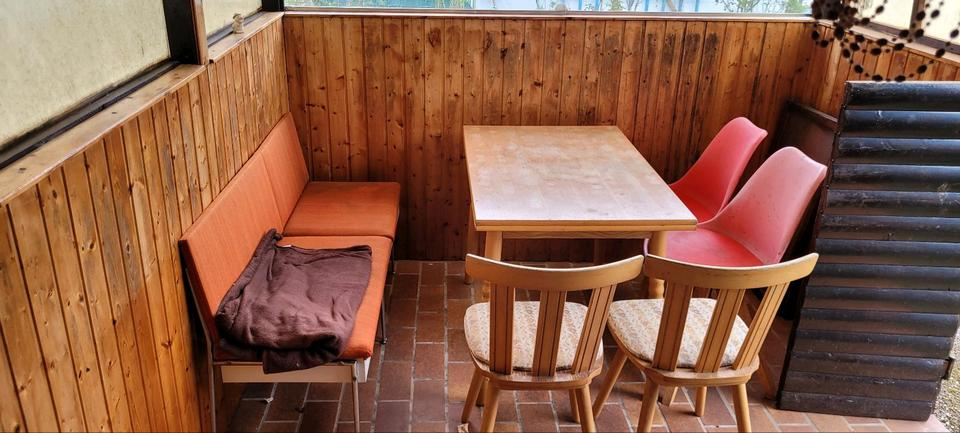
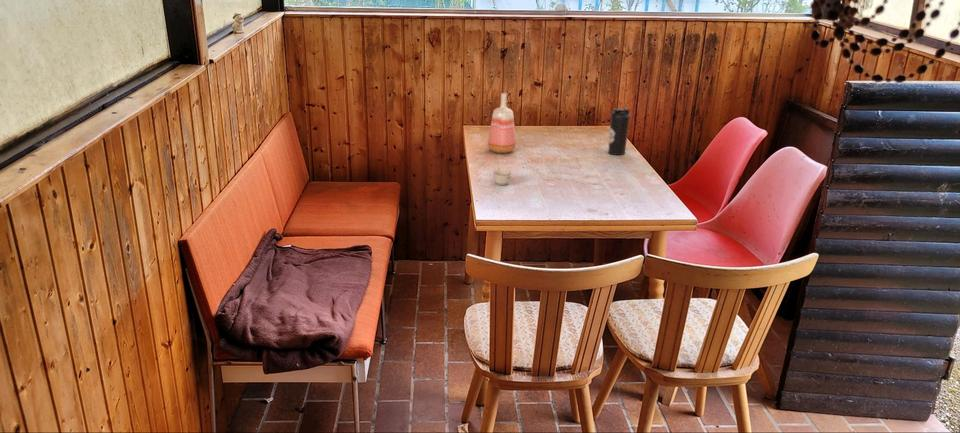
+ vase (502, 122)
+ water bottle (618, 130)
+ cup (501, 176)
